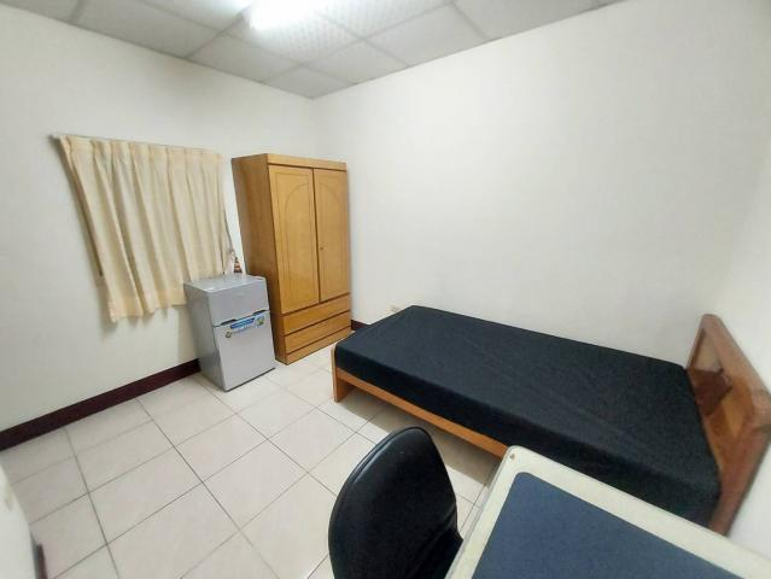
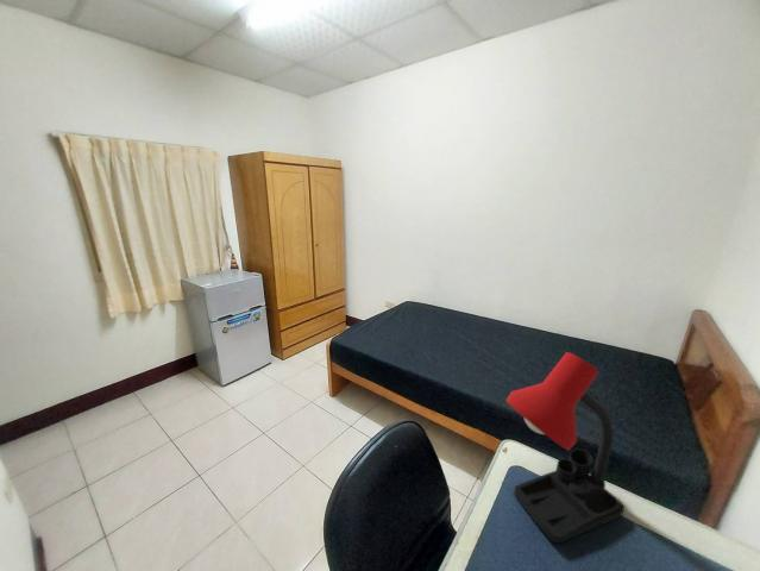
+ desk lamp (571, 435)
